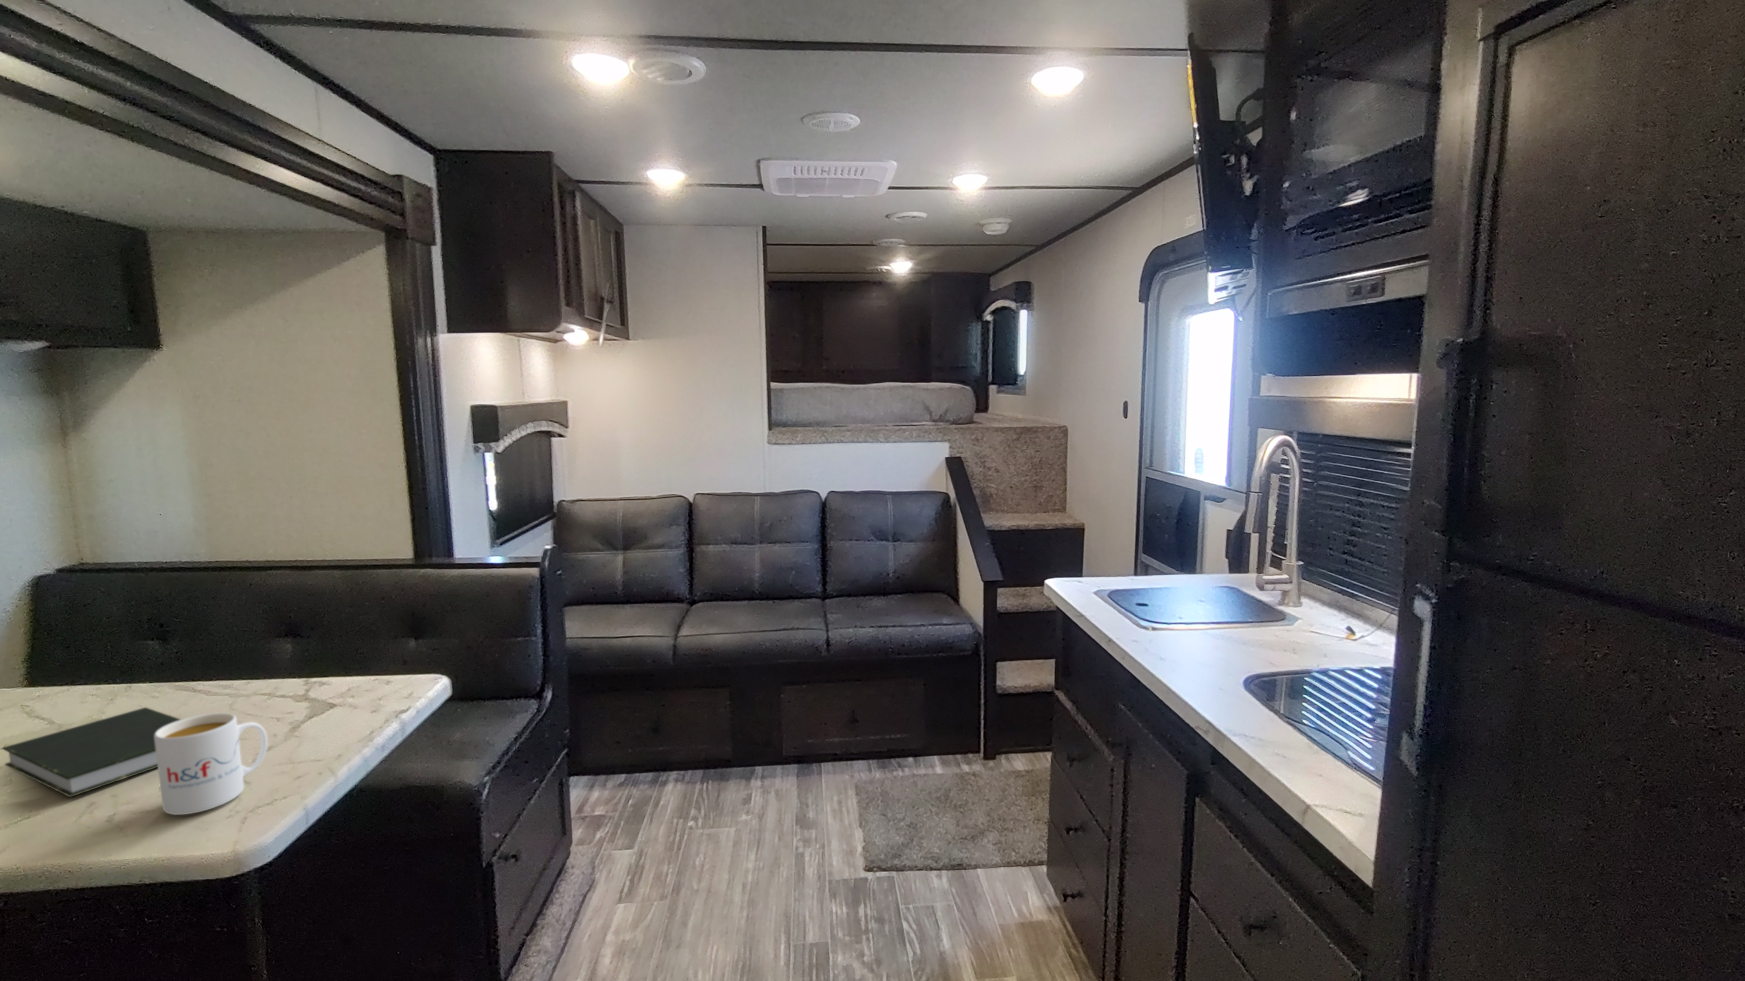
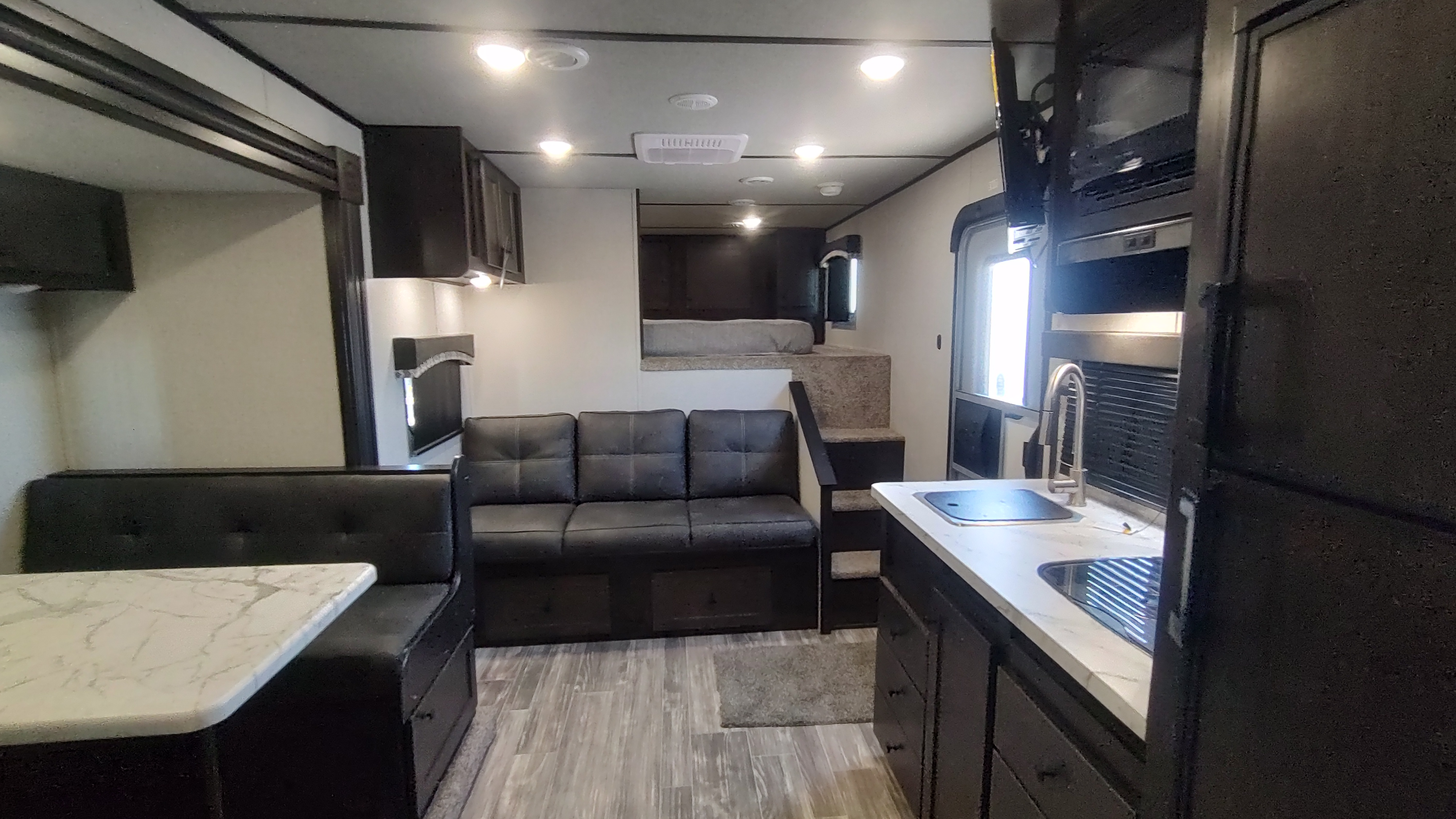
- mug (216, 758)
- book (111, 747)
